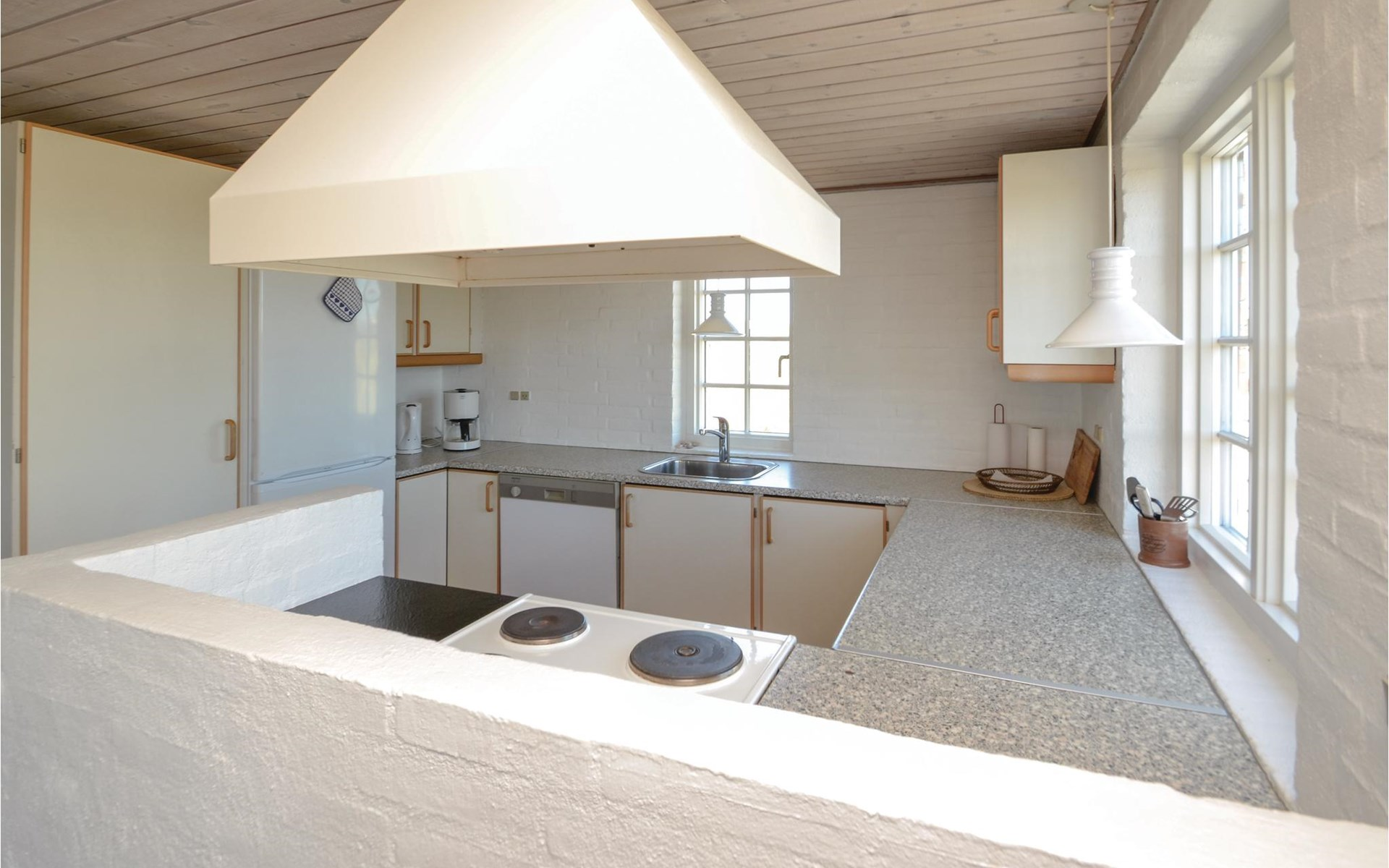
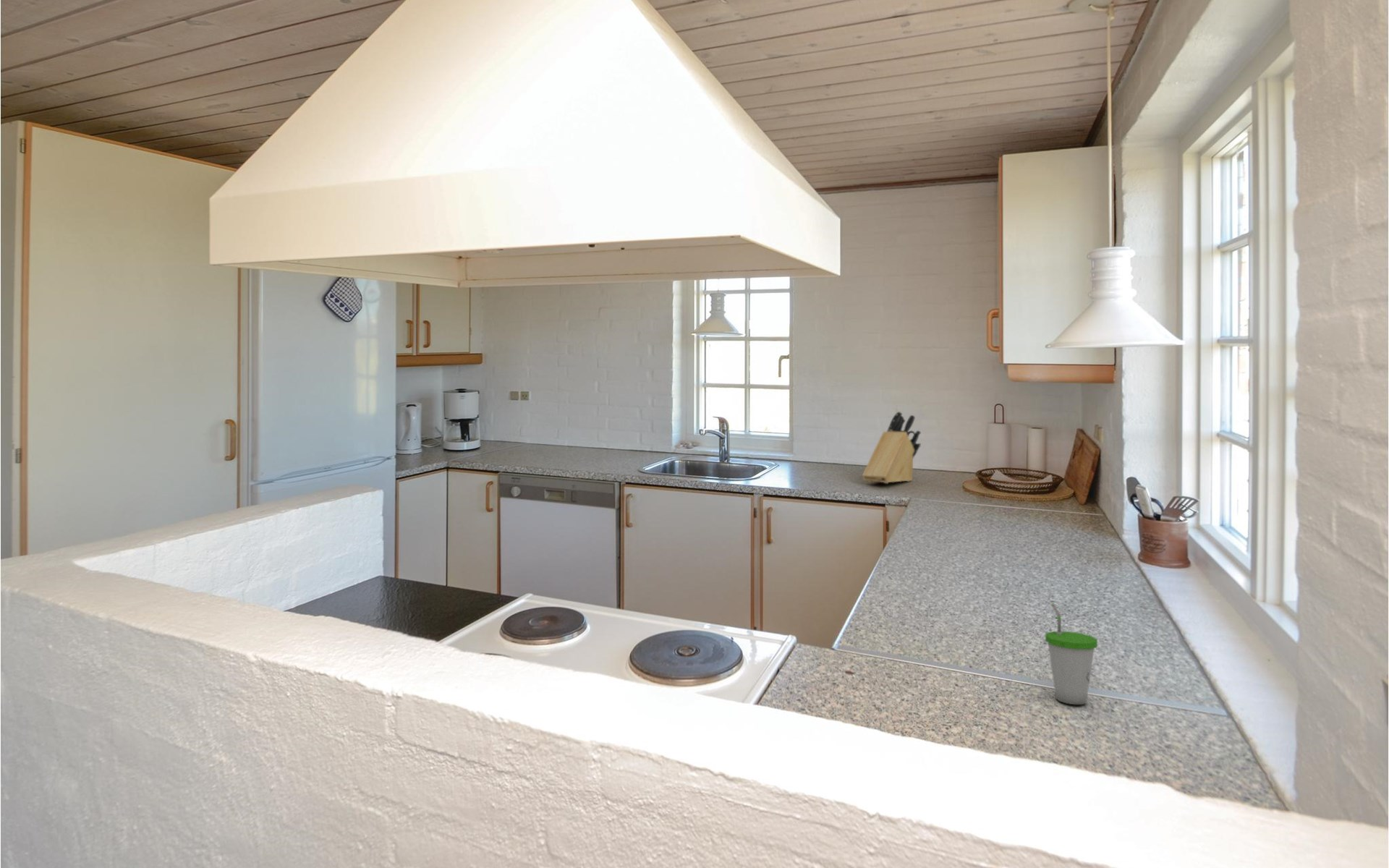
+ cup (1071, 654)
+ knife block (893, 446)
